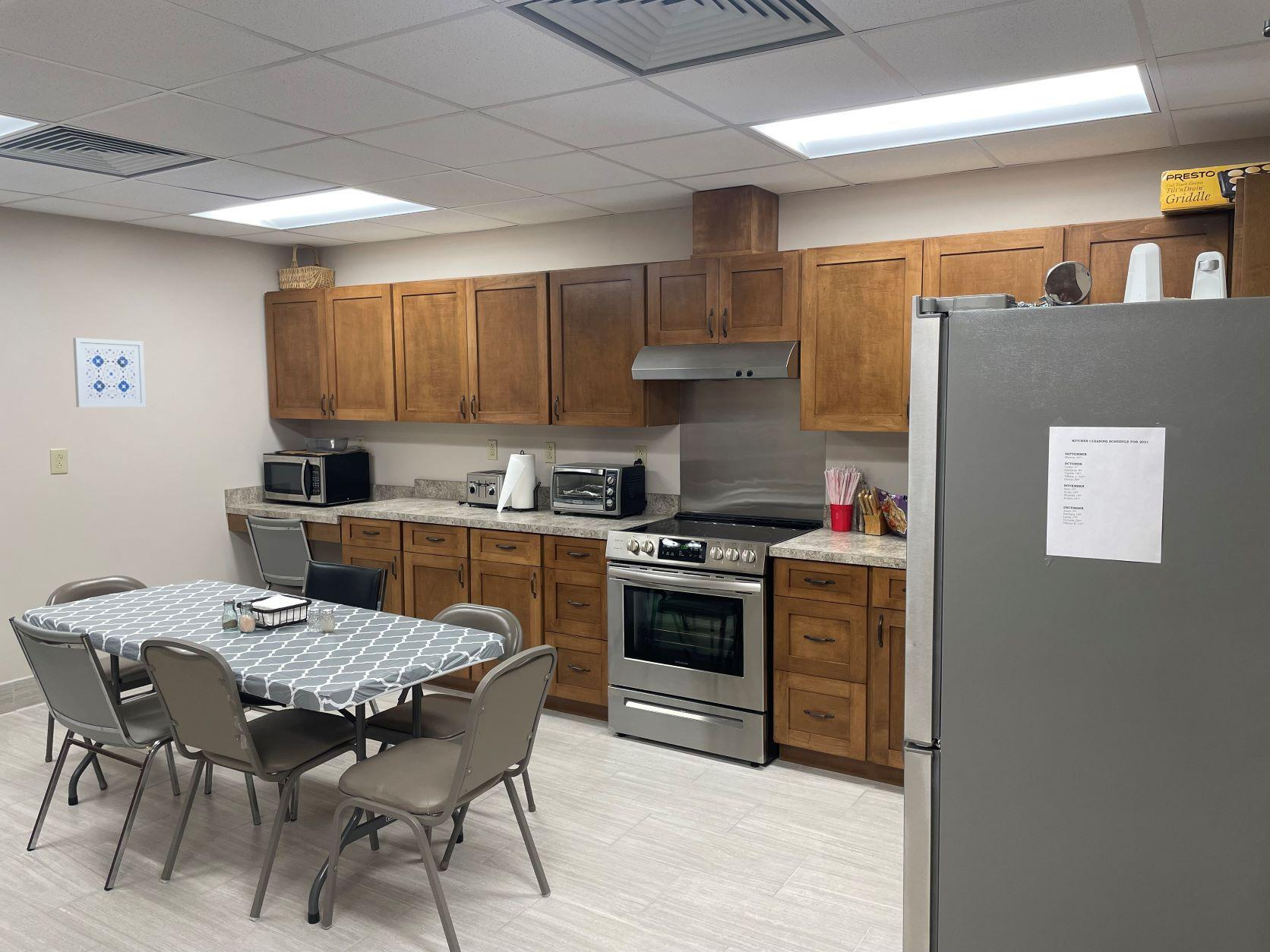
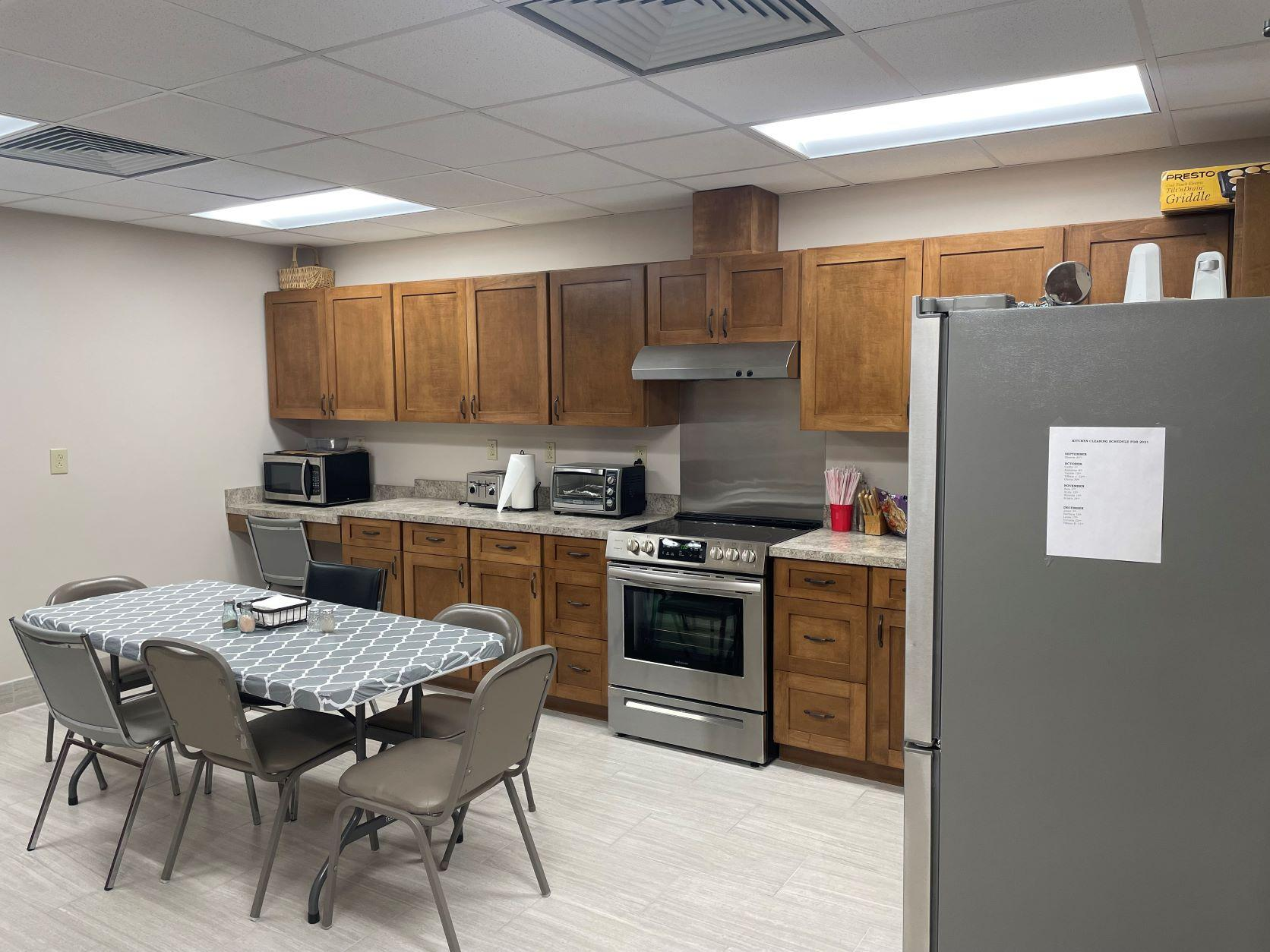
- wall art (110, 373)
